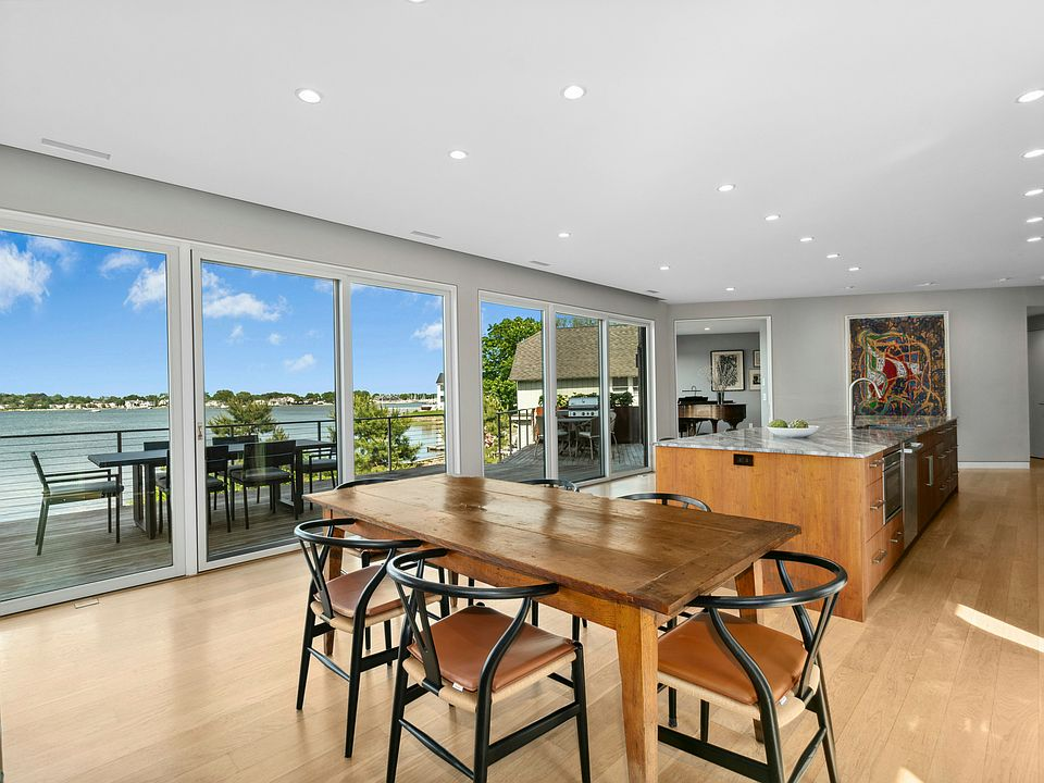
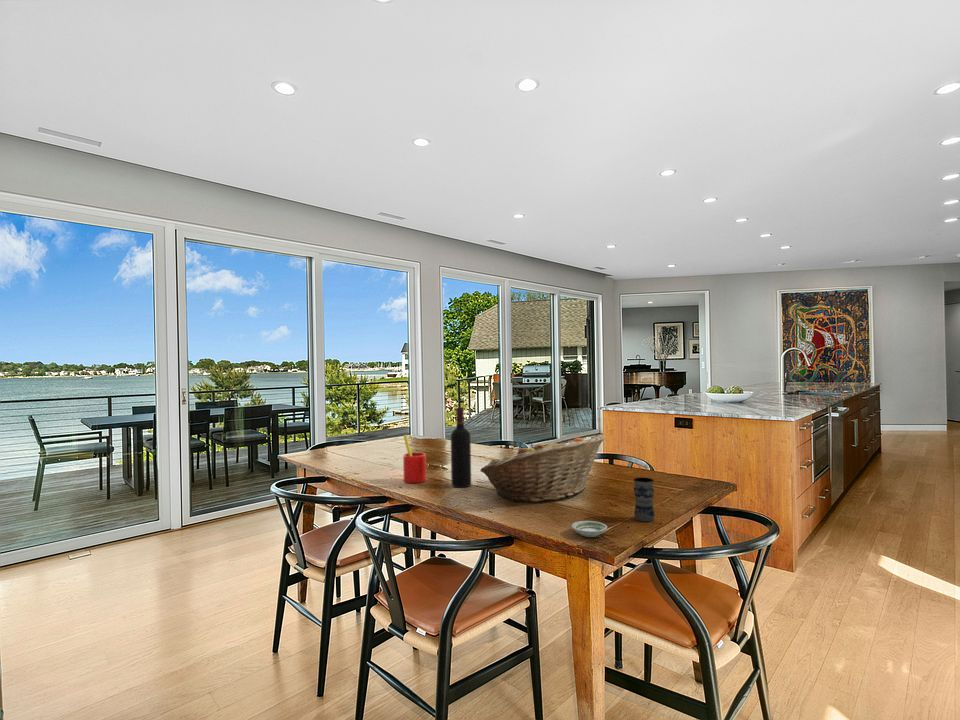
+ jar (644, 499)
+ fruit basket (544, 463)
+ straw (413, 457)
+ wine bottle (460, 446)
+ saucer (589, 529)
